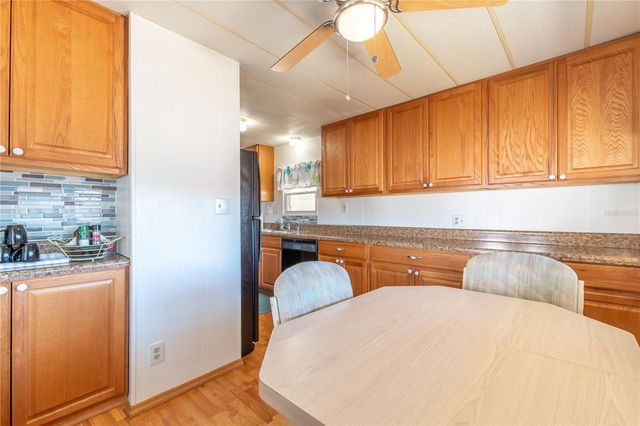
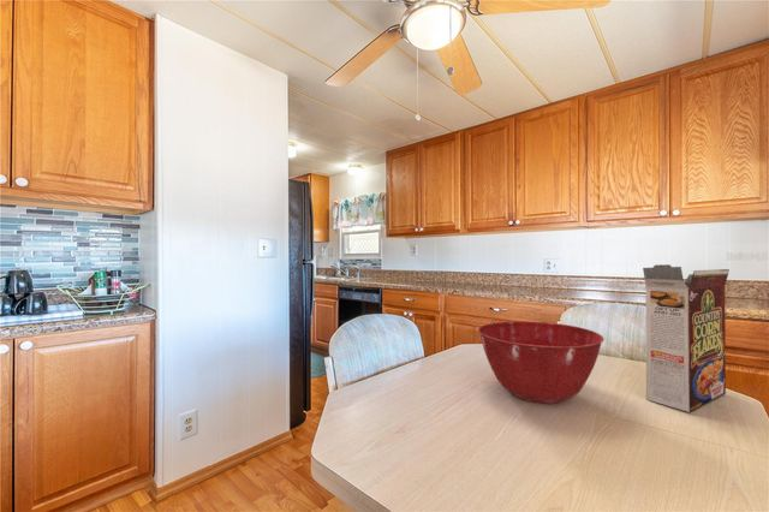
+ cereal box (686, 331)
+ mixing bowl (536, 361)
